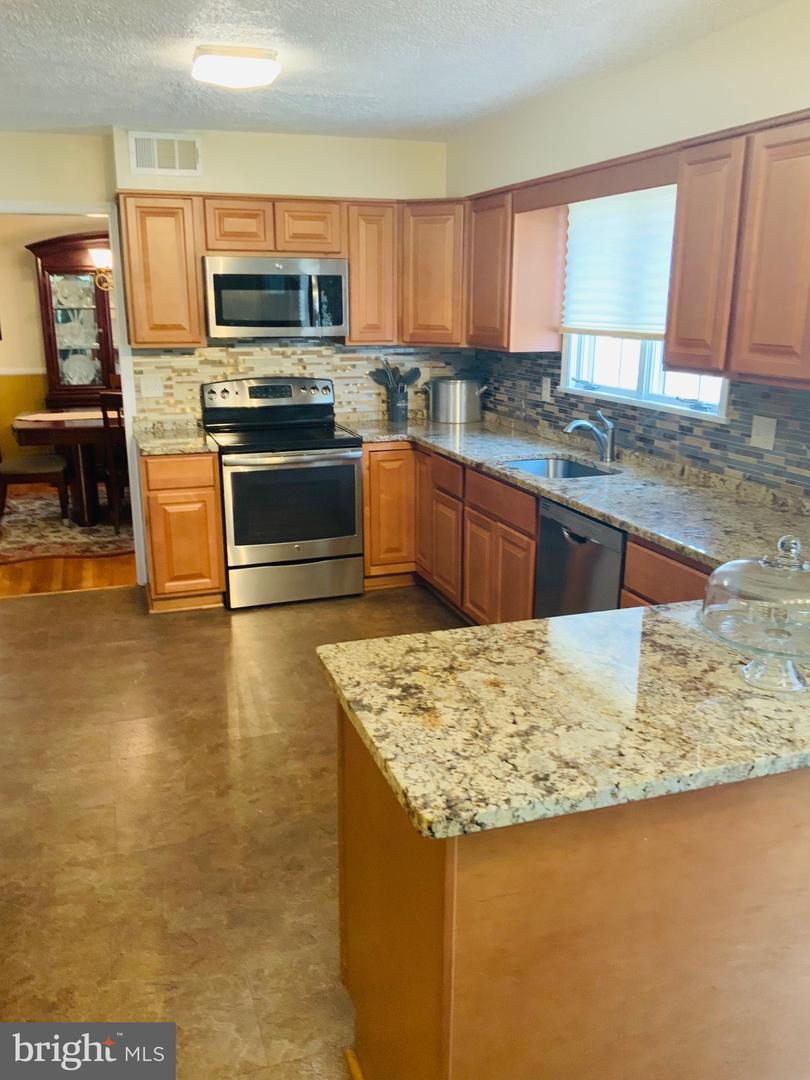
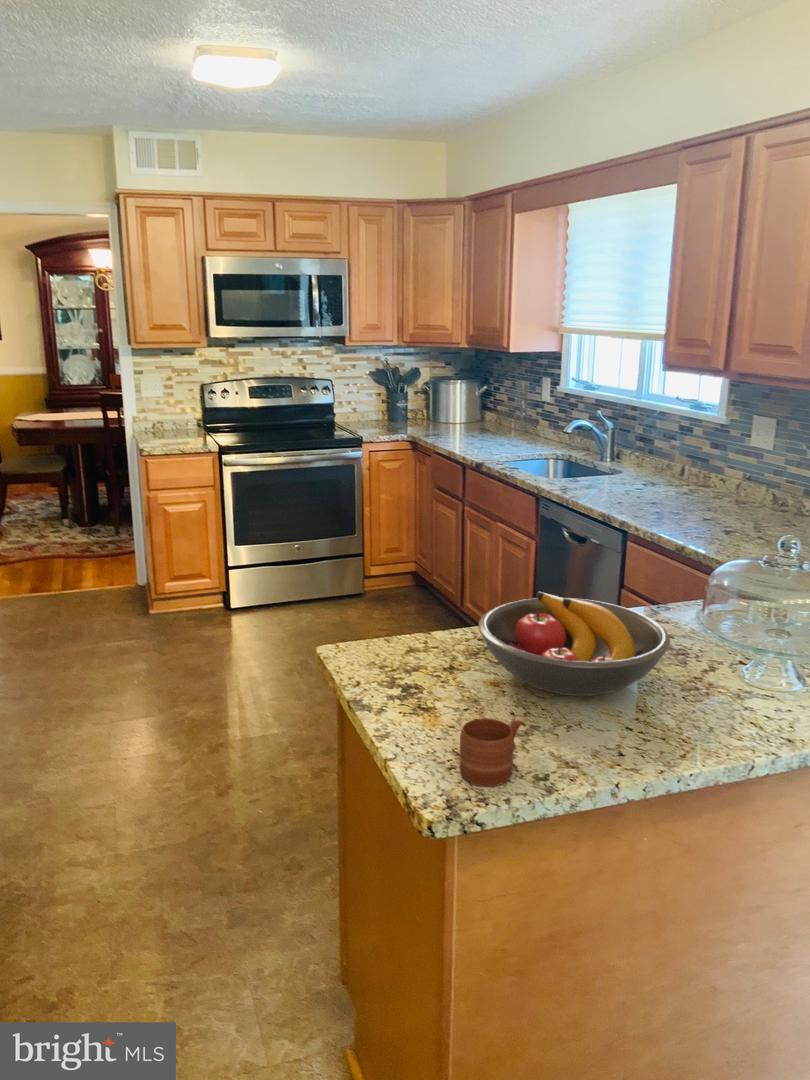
+ fruit bowl (571, 646)
+ mug (498, 747)
